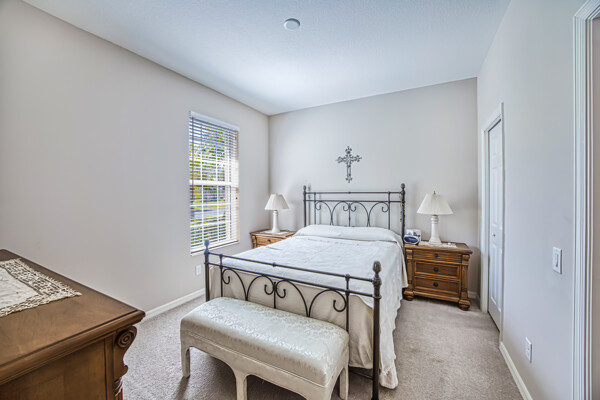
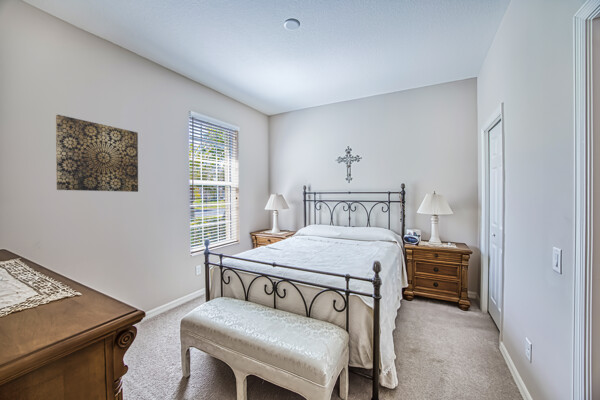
+ wall art (101, 157)
